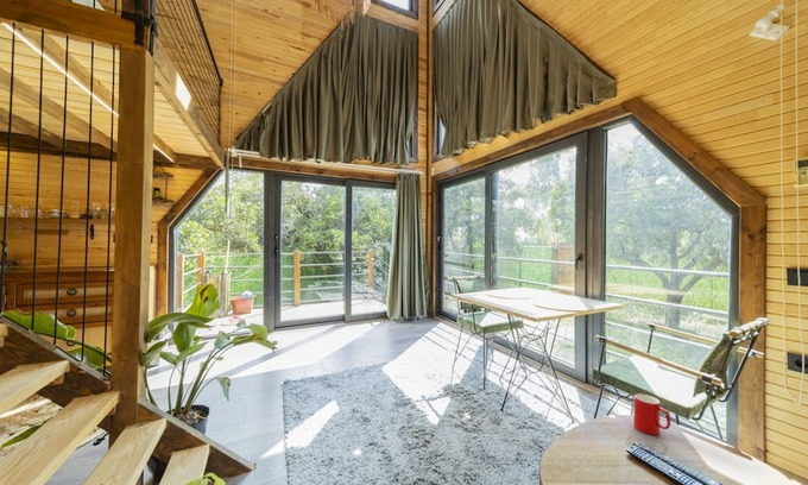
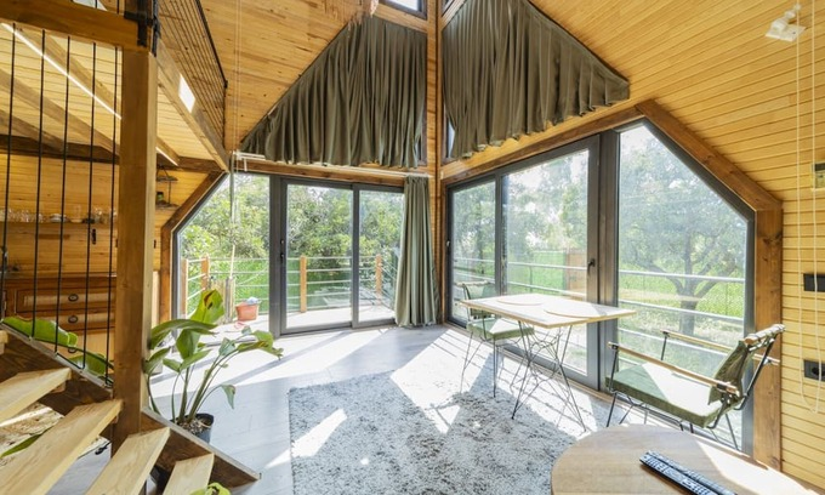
- cup (650, 416)
